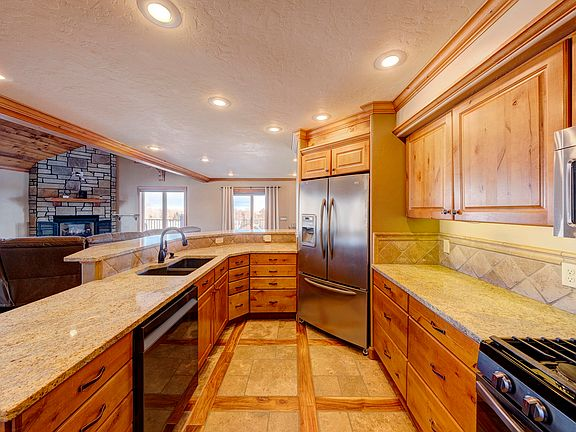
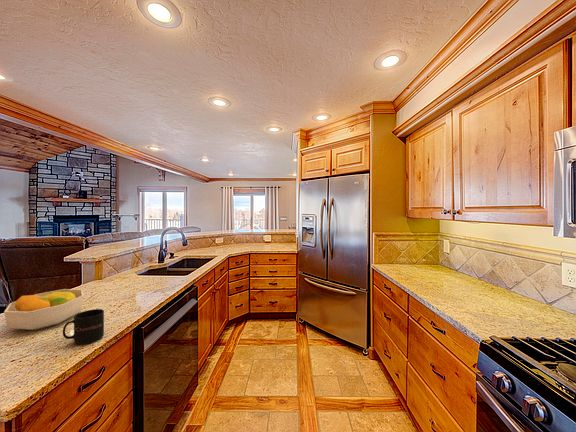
+ fruit bowl (48, 304)
+ mug (84, 327)
